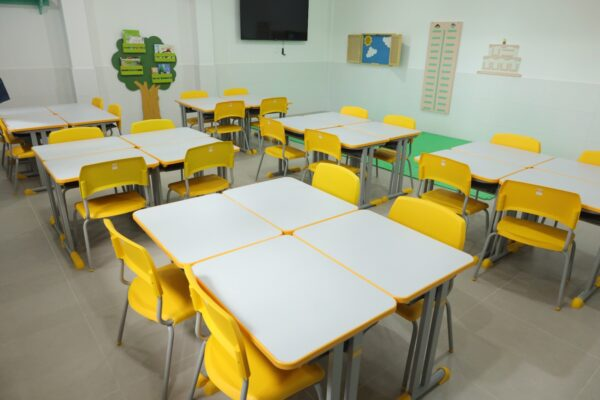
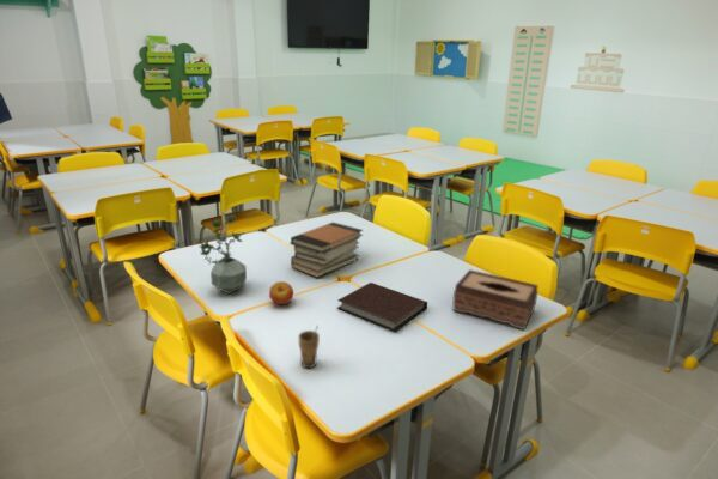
+ apple (281, 292)
+ book stack (327, 248)
+ tissue box (494, 297)
+ potted plant (223, 254)
+ notebook (382, 304)
+ cup (309, 346)
